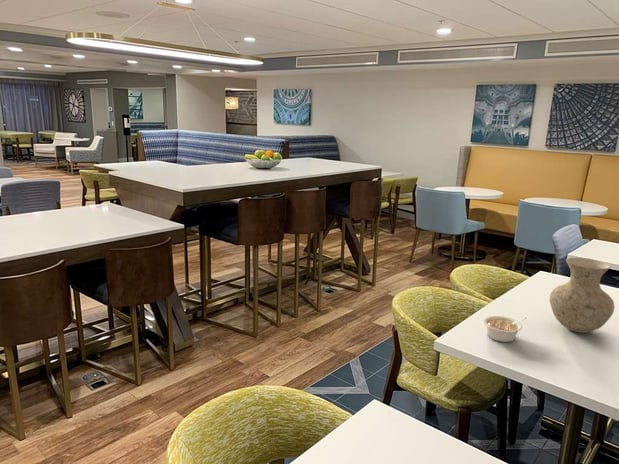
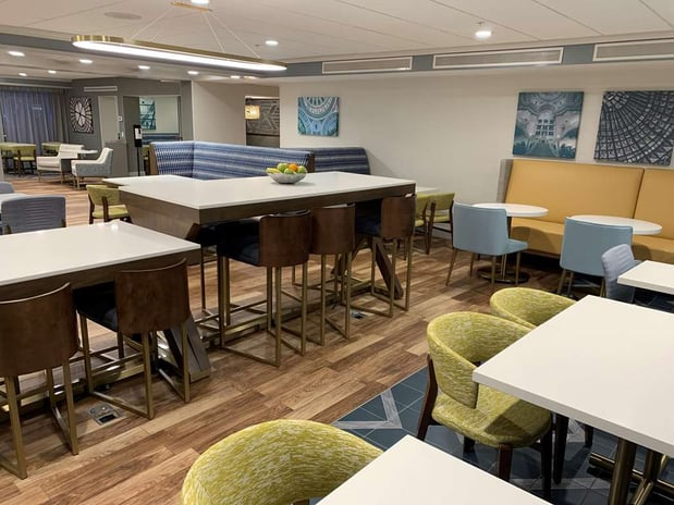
- vase (582, 296)
- legume (502, 327)
